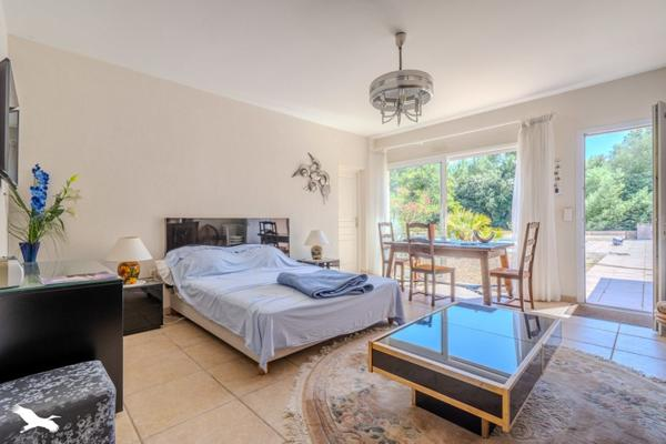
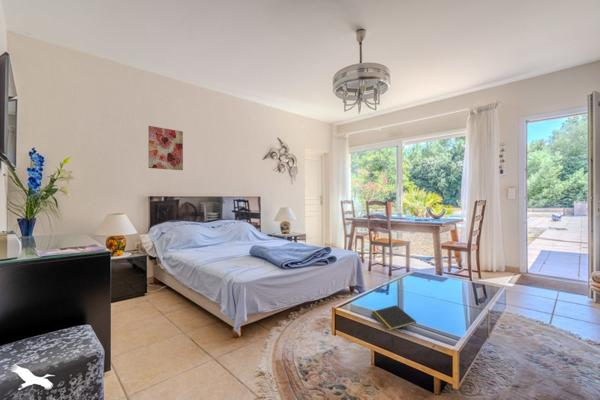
+ notepad (392, 317)
+ wall art (166, 149)
